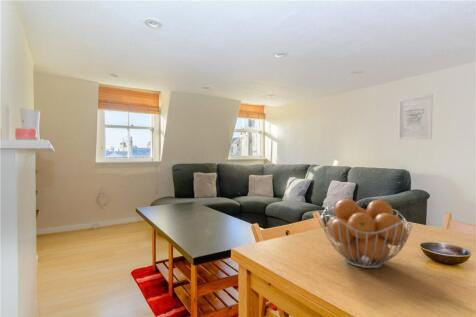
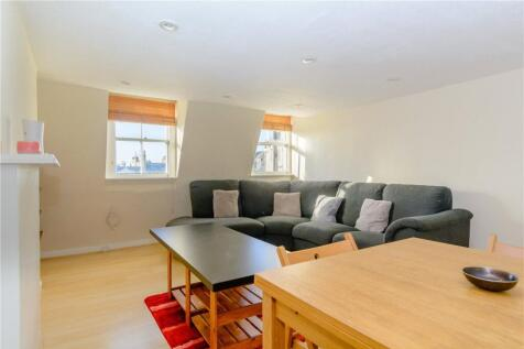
- wall art (414, 118)
- fruit basket (362, 230)
